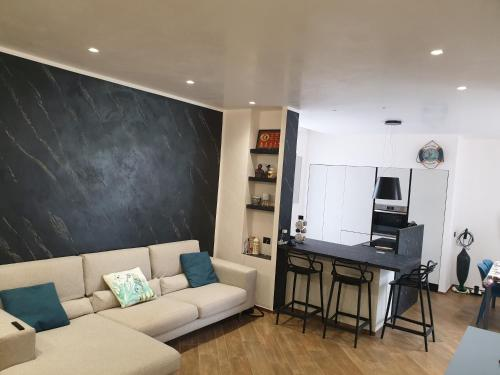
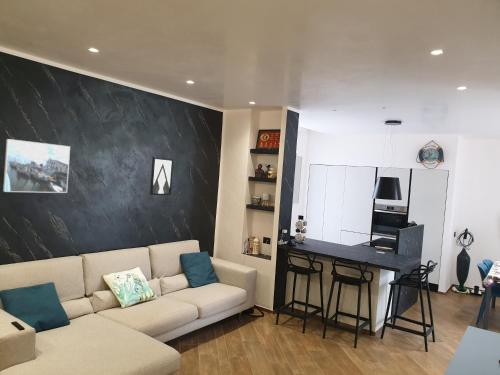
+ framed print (38, 167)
+ wall art (161, 176)
